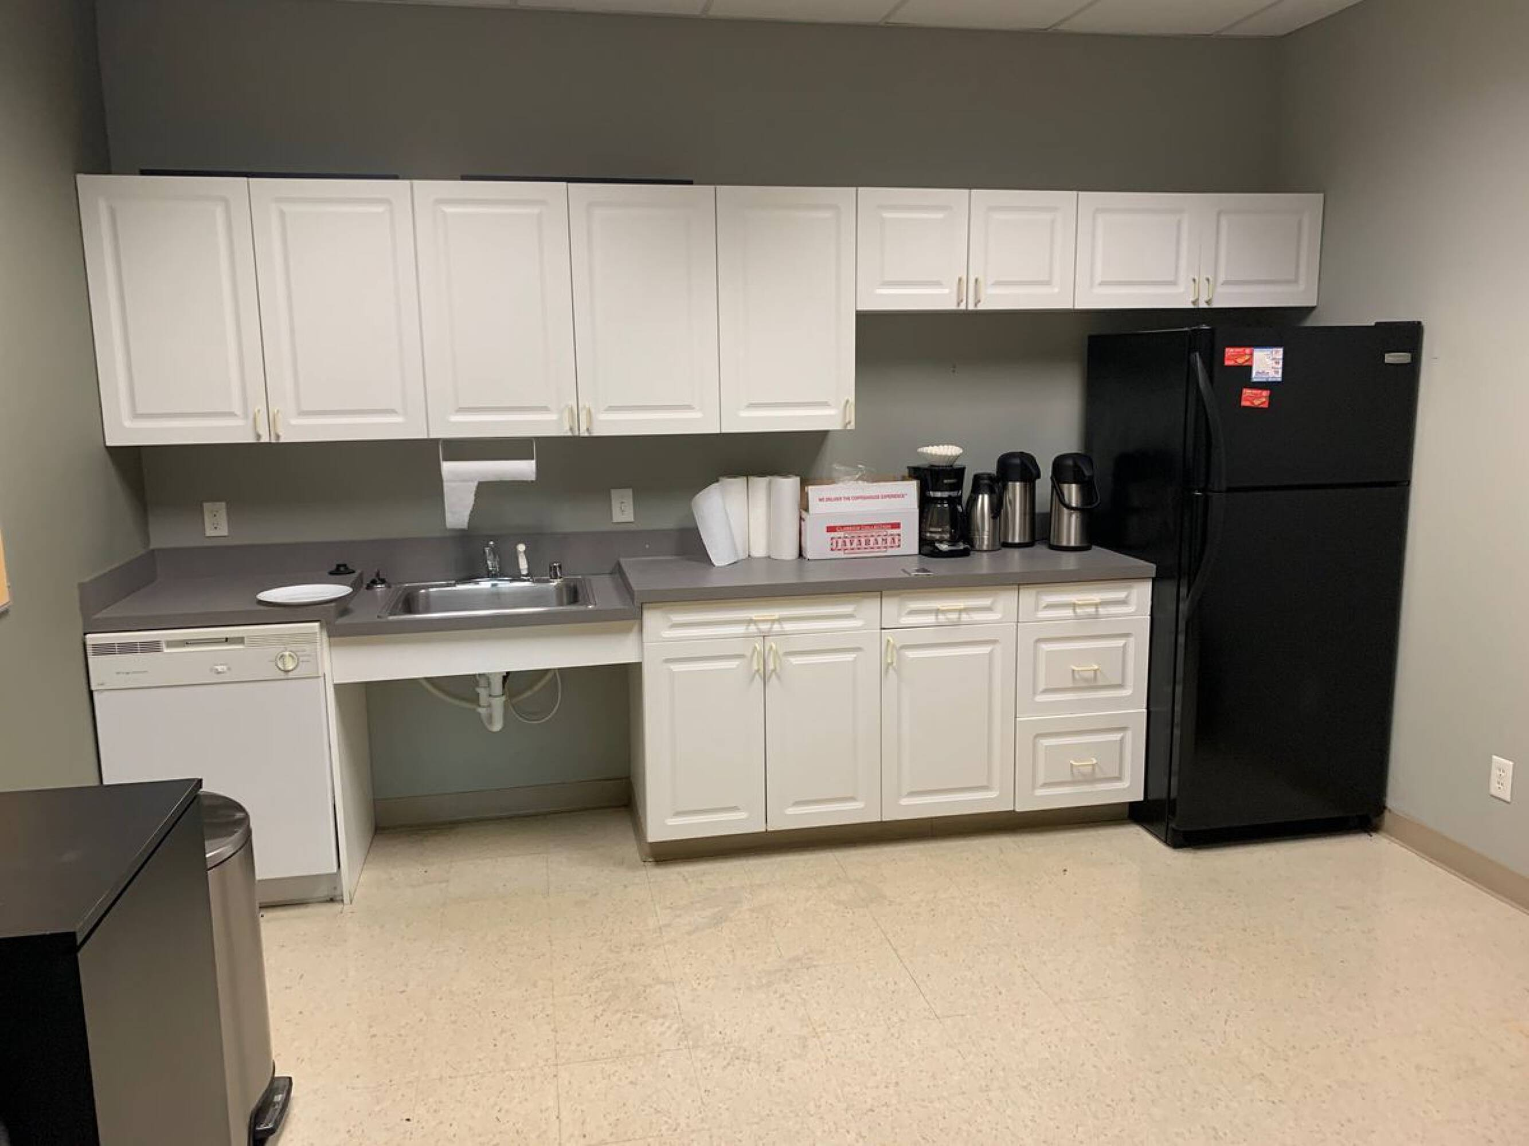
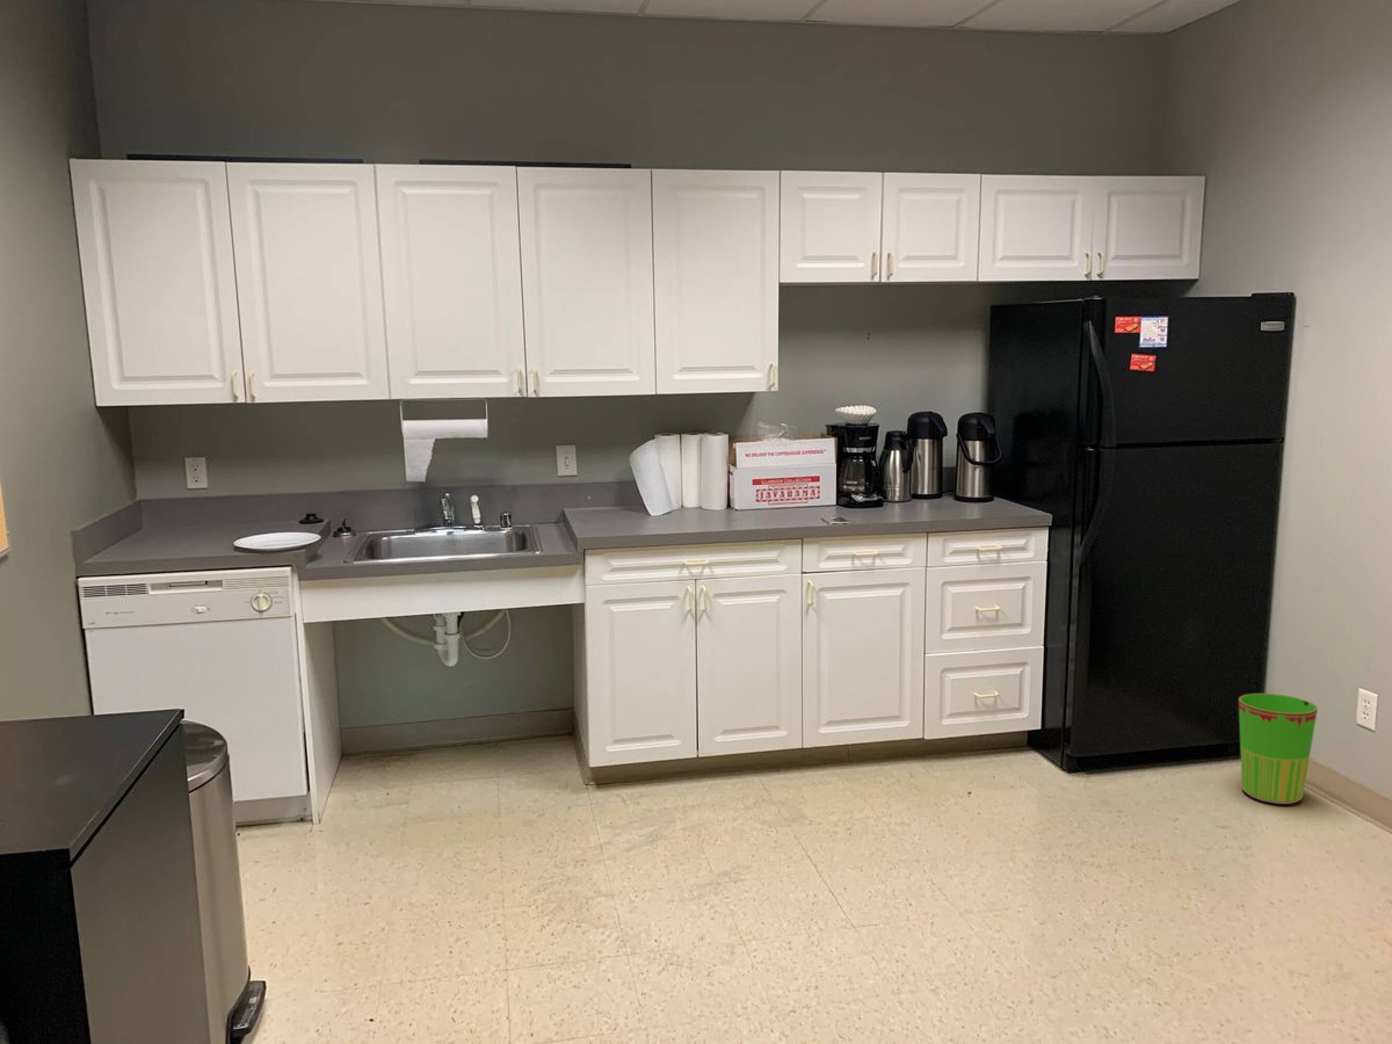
+ waste bin (1275, 749)
